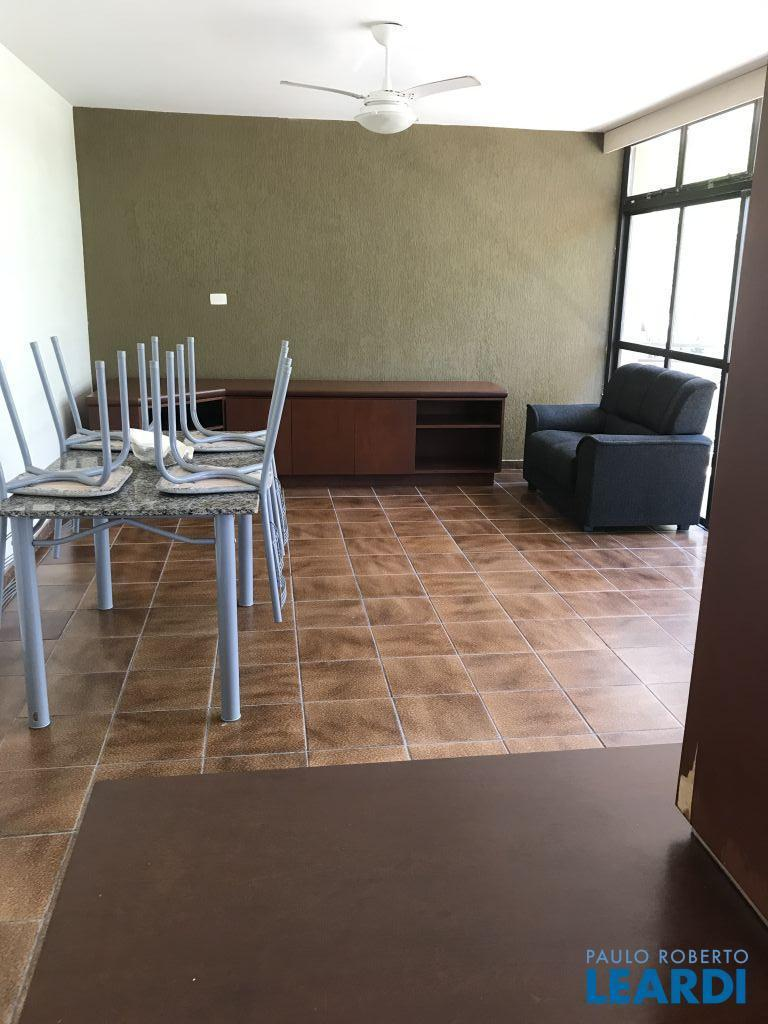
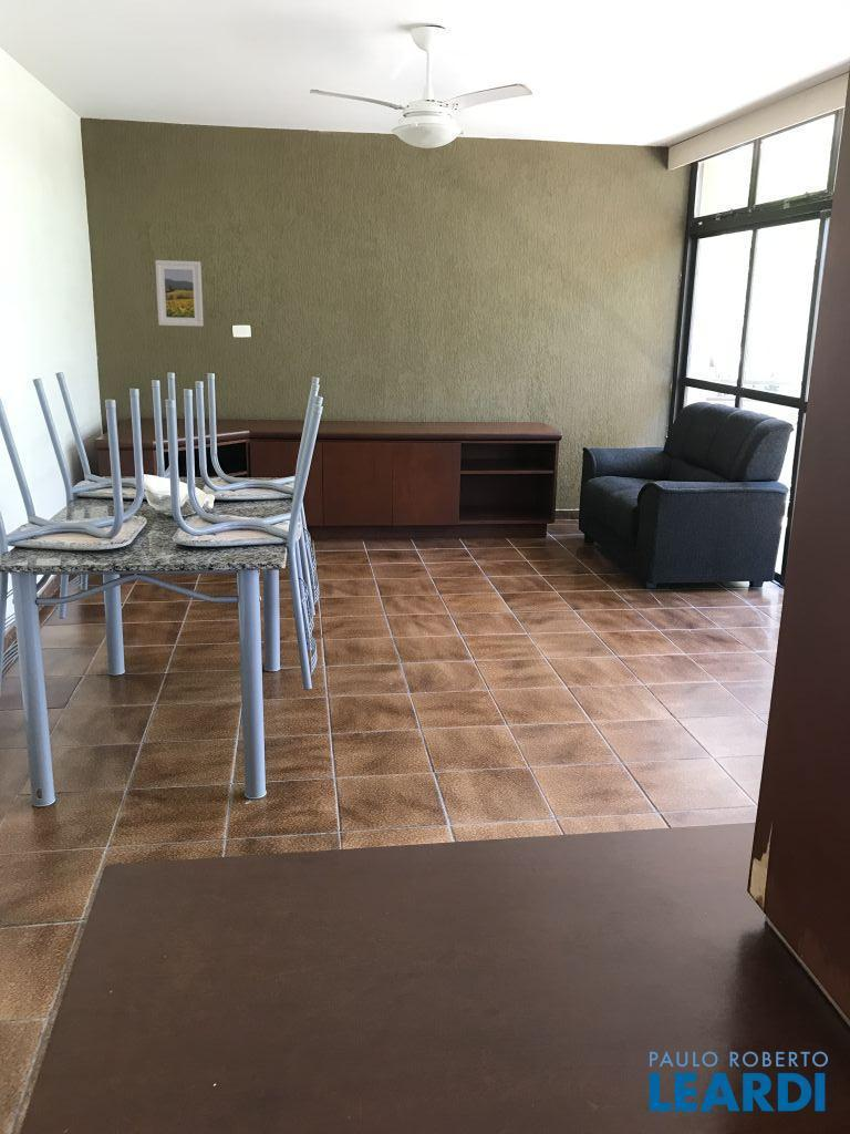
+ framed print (179, 293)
